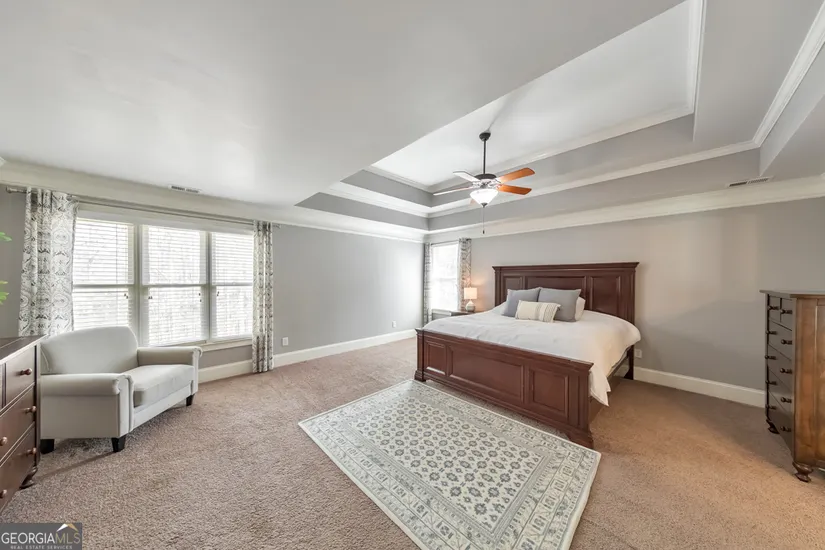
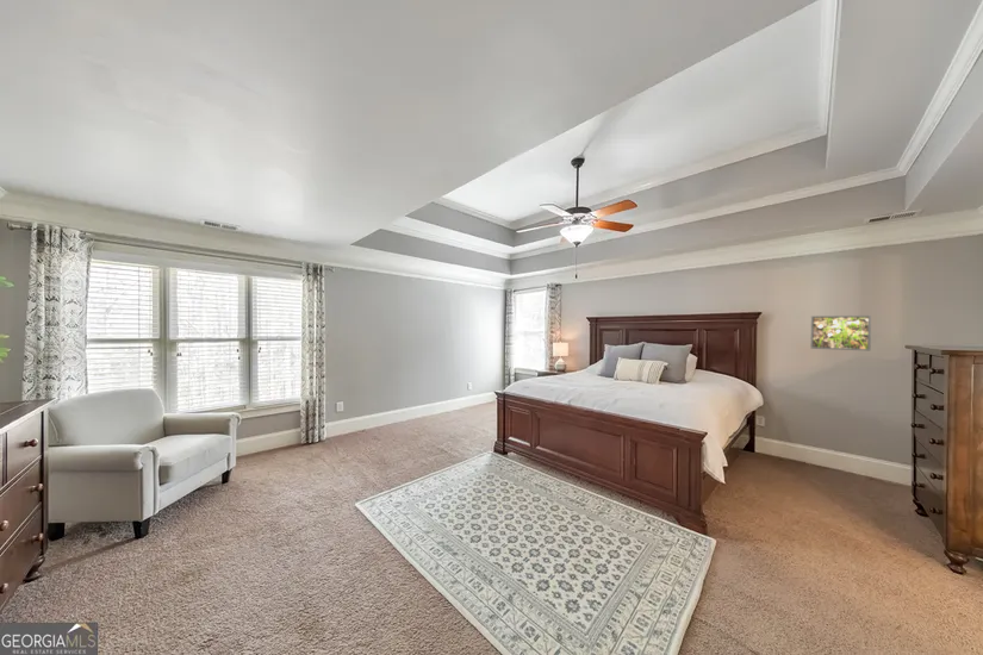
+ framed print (839, 332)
